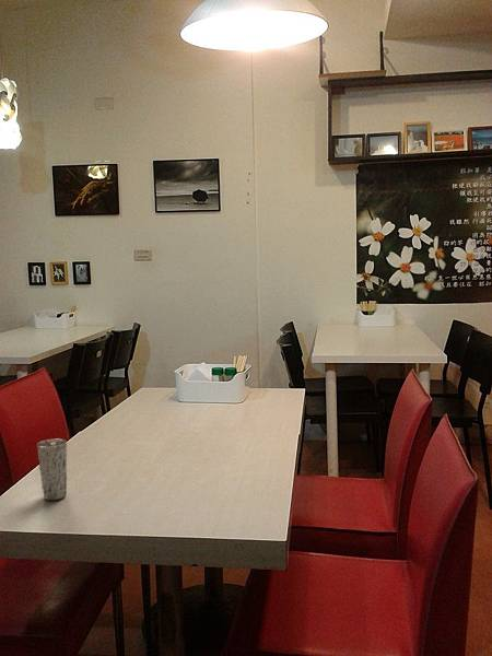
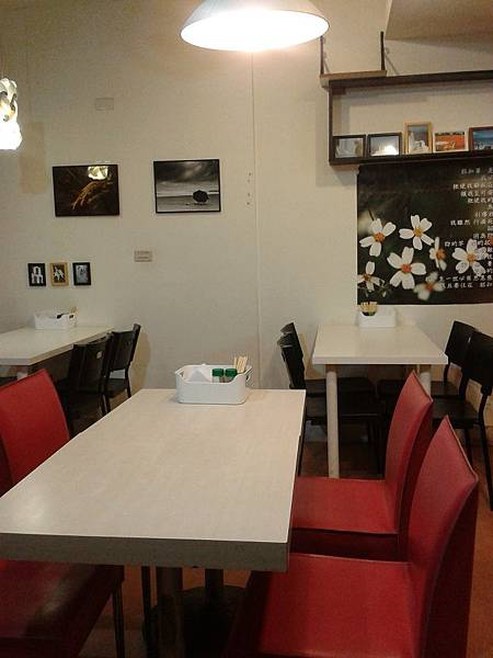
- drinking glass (52, 469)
